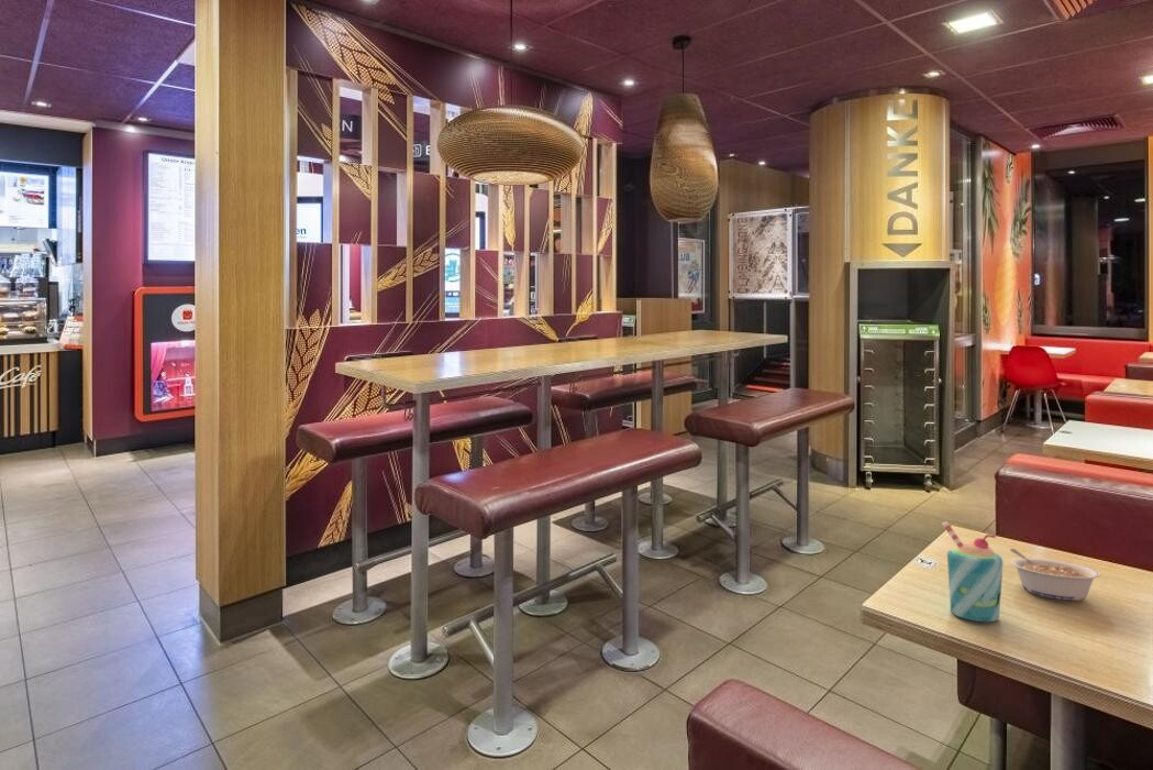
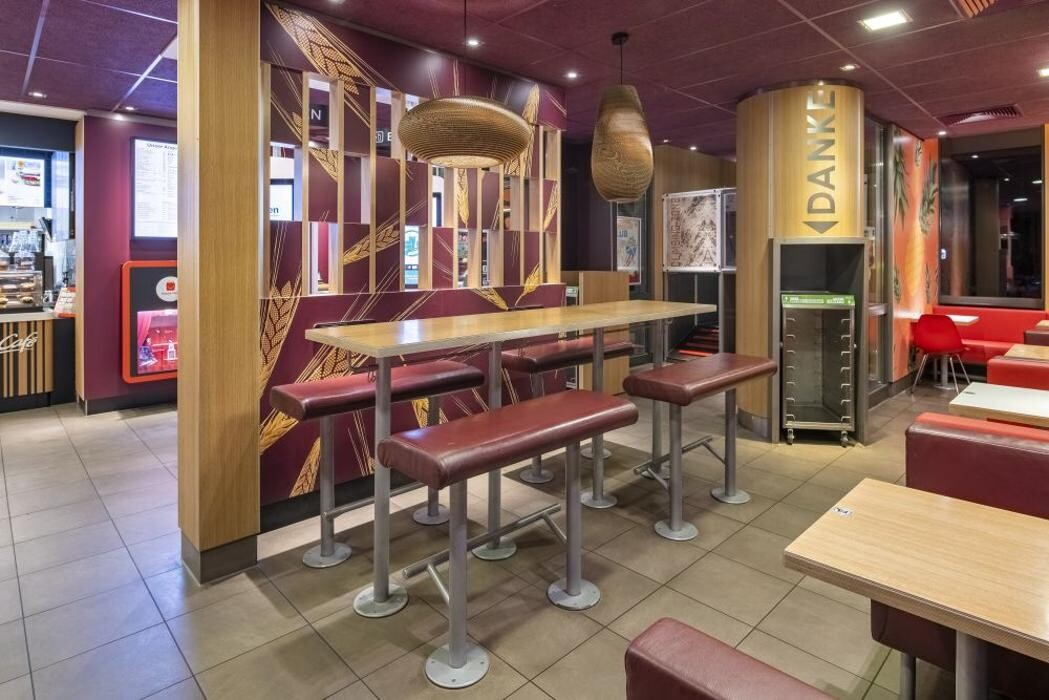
- milkshake (974, 569)
- legume (1050, 576)
